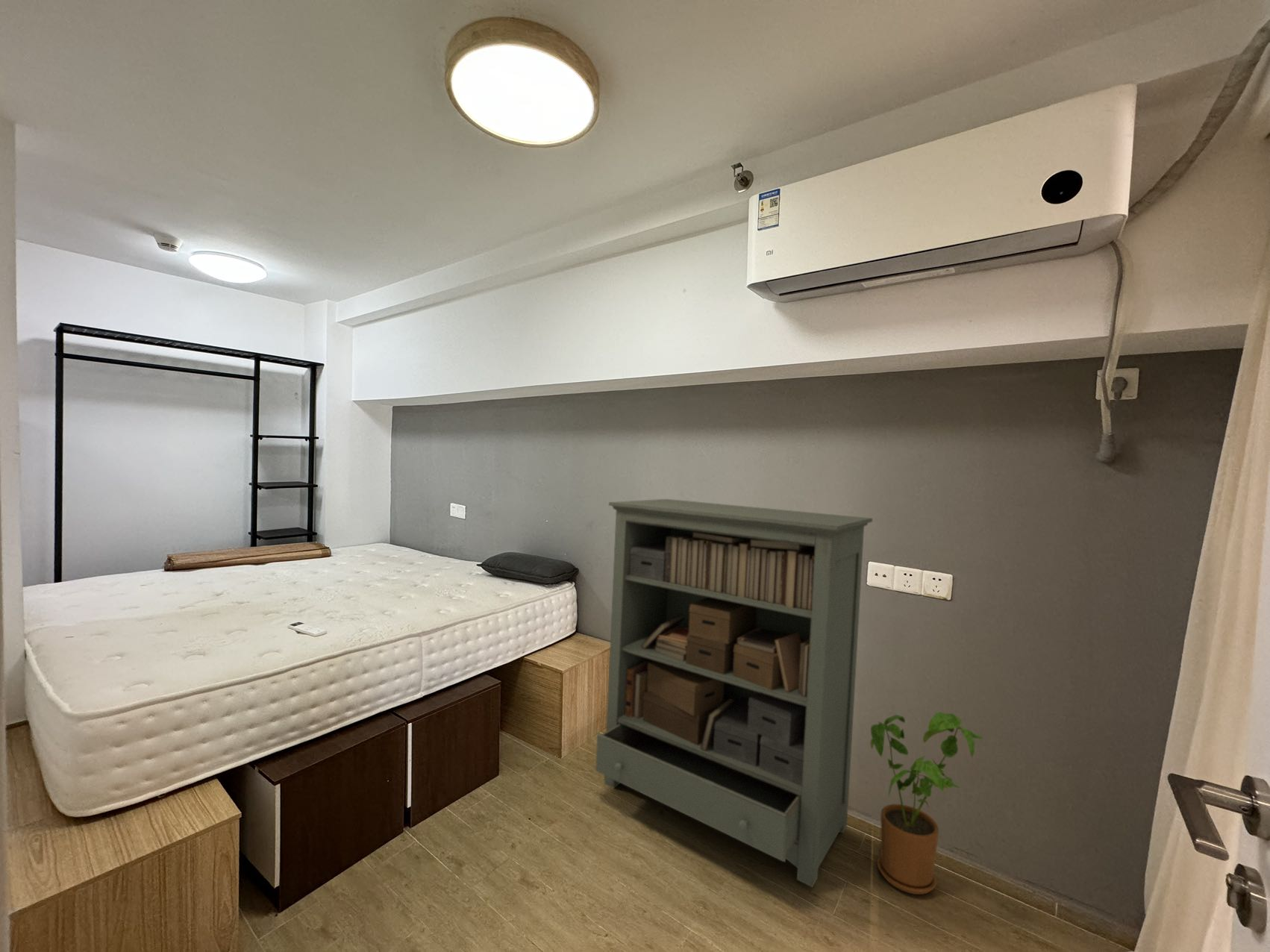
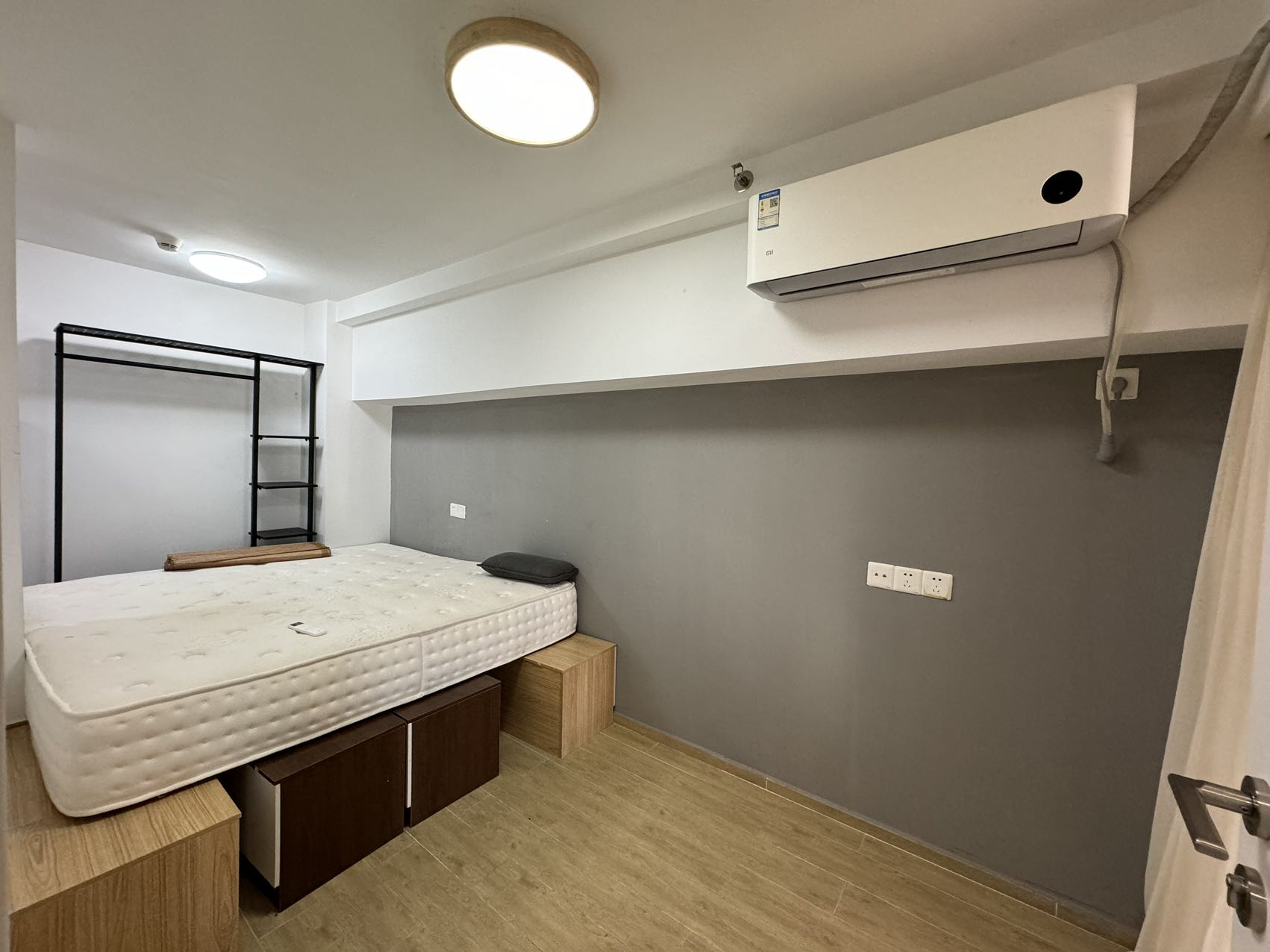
- house plant (915, 797)
- bookshelf (719, 663)
